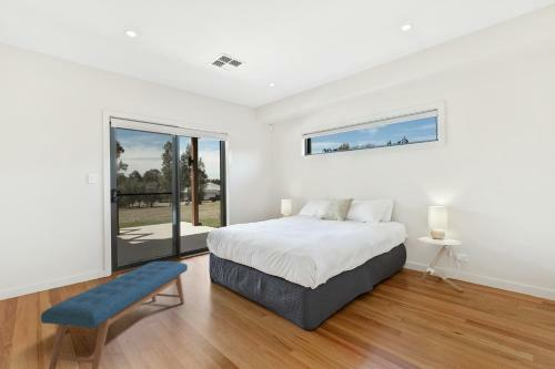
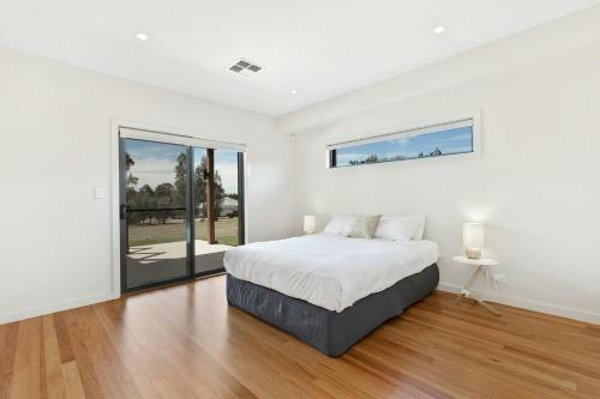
- bench (131, 304)
